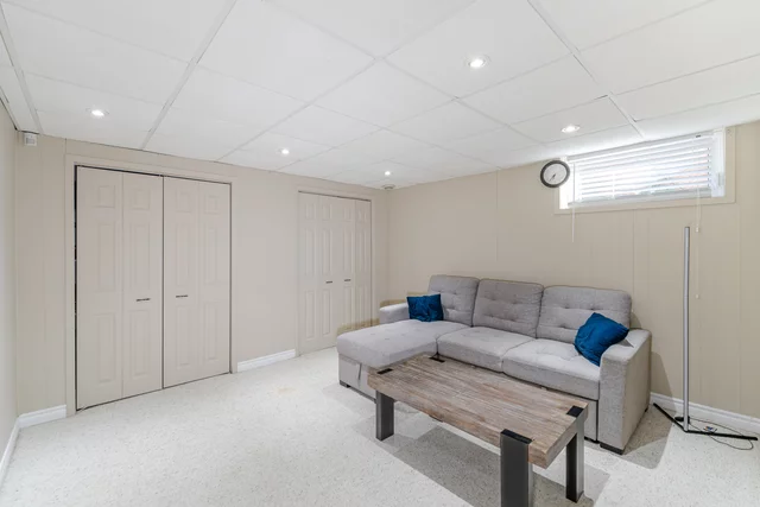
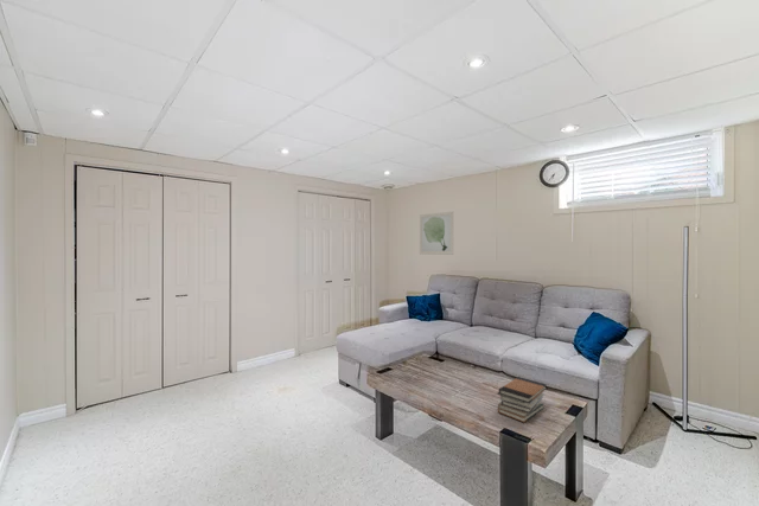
+ book stack (522, 398)
+ wall art (435, 233)
